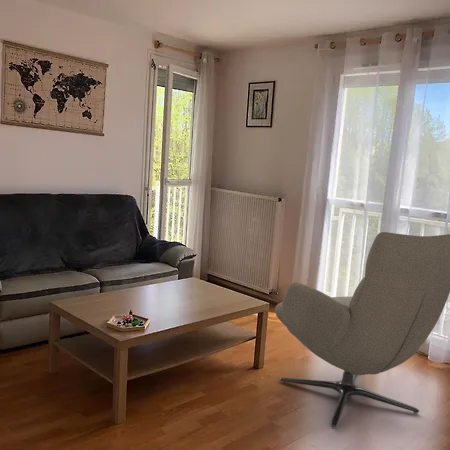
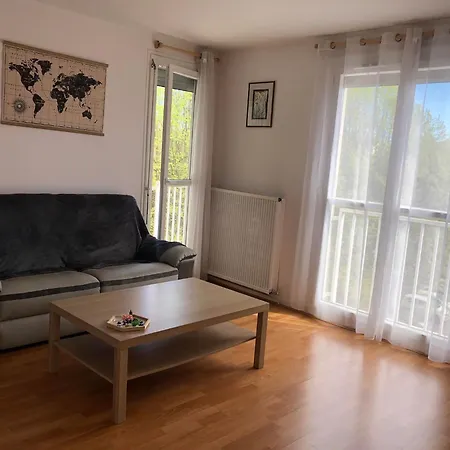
- chair (360, 312)
